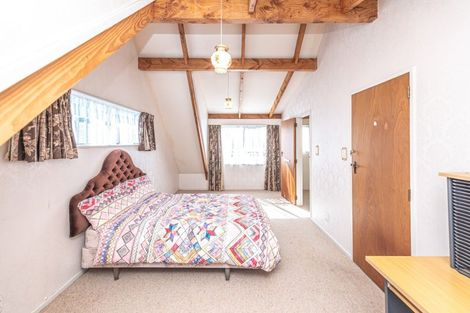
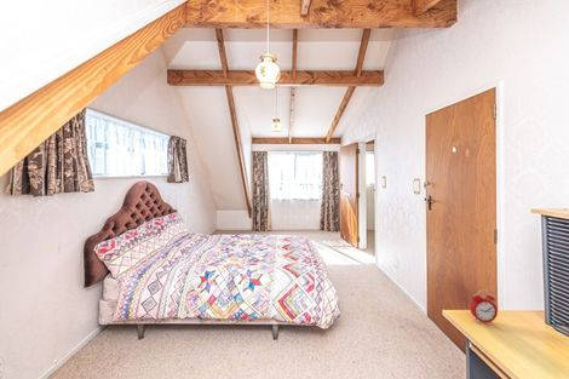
+ alarm clock (483, 305)
